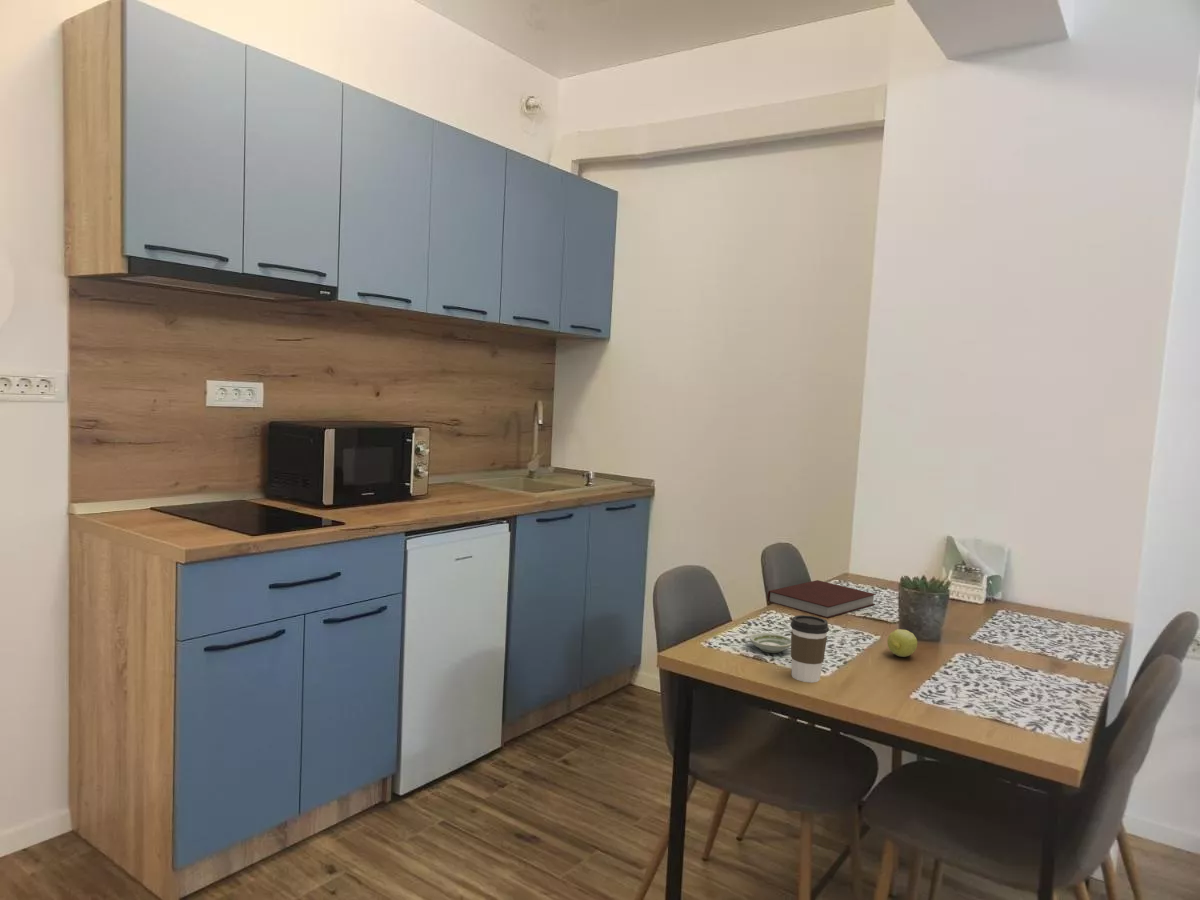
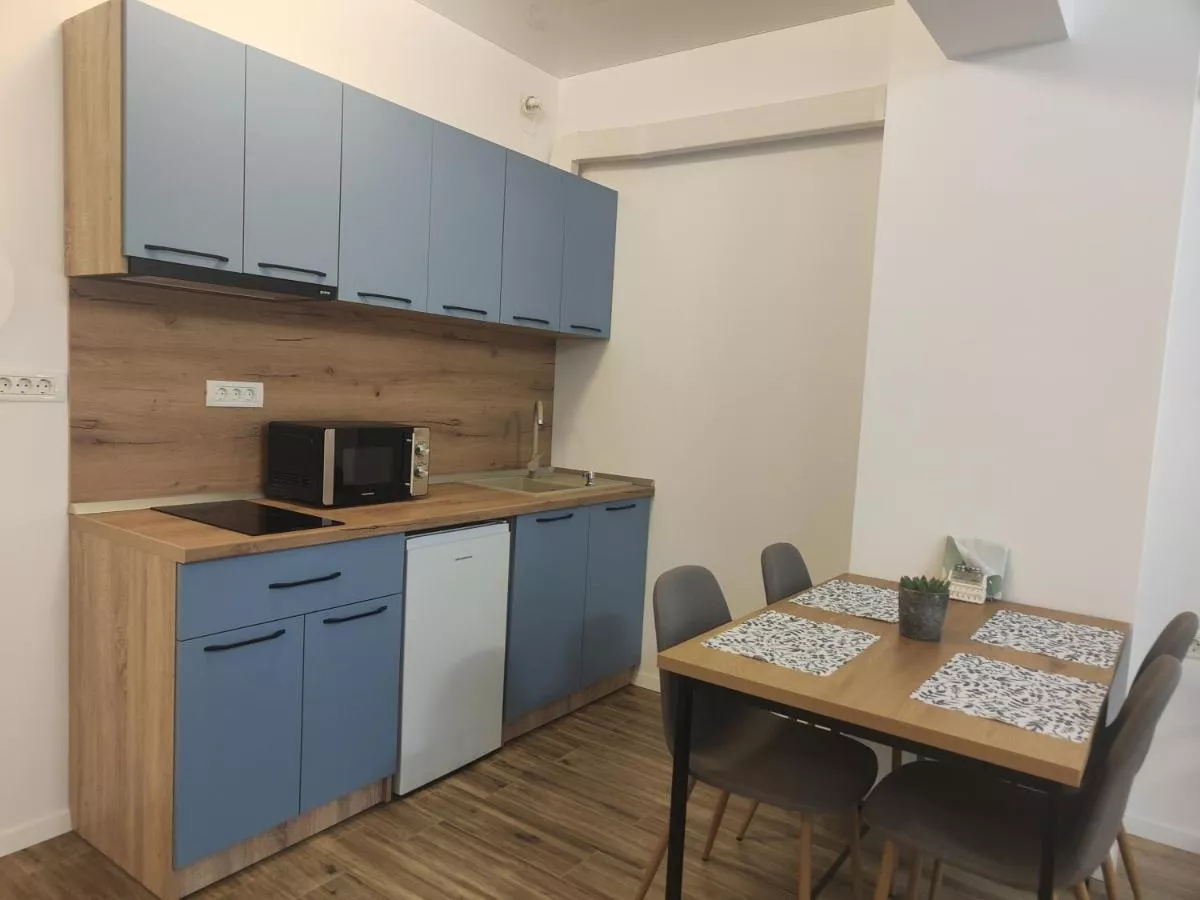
- notebook (822, 597)
- coffee cup (807, 648)
- fruit (902, 642)
- saucer (770, 644)
